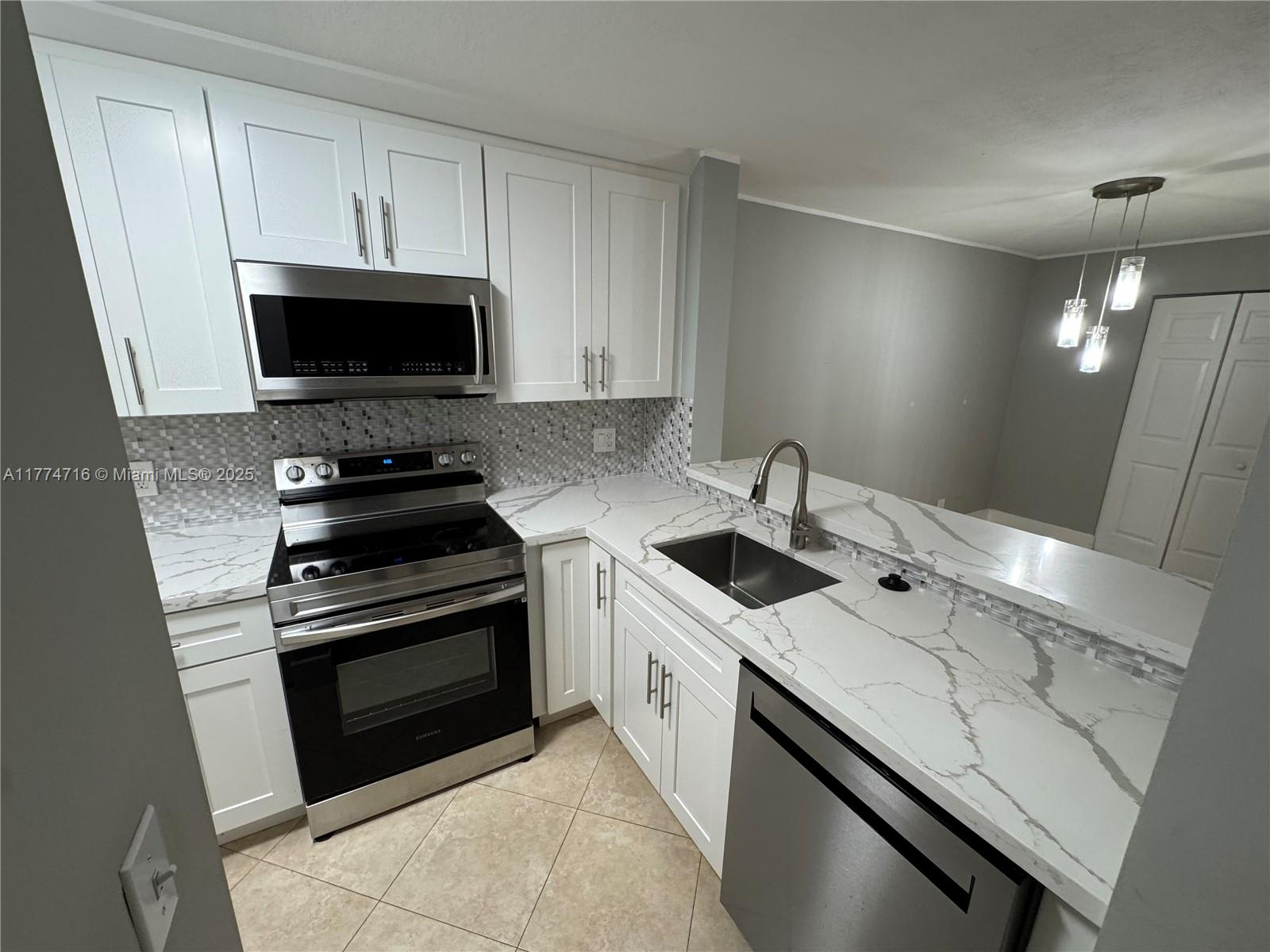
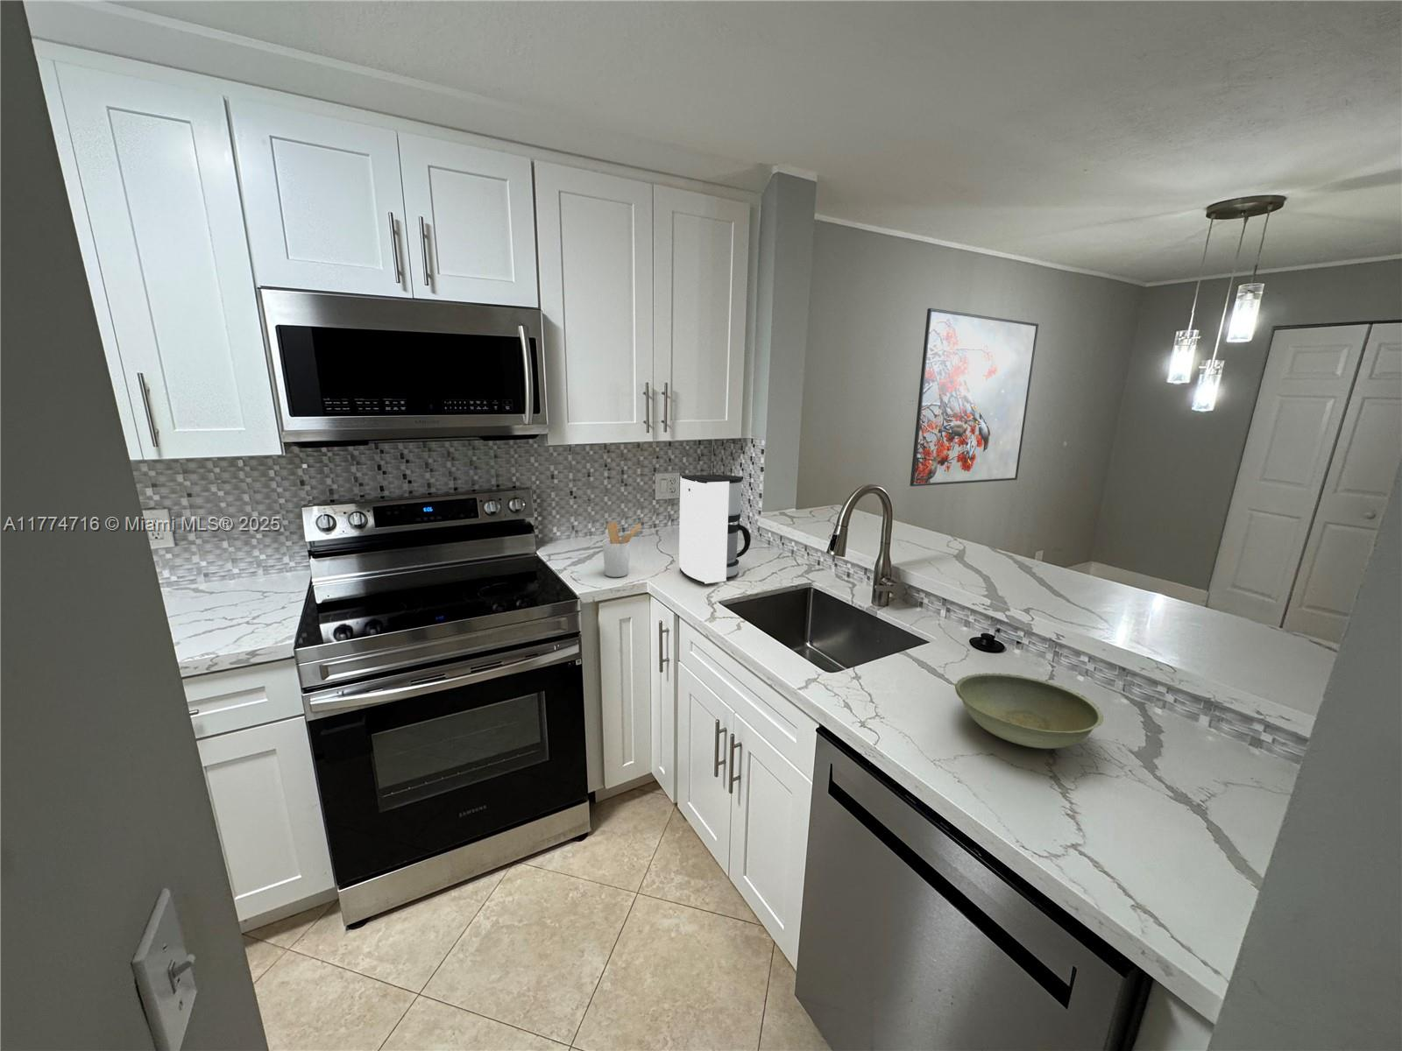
+ bowl (1022, 714)
+ utensil holder (623, 549)
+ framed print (976, 402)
+ coffee maker (720, 526)
